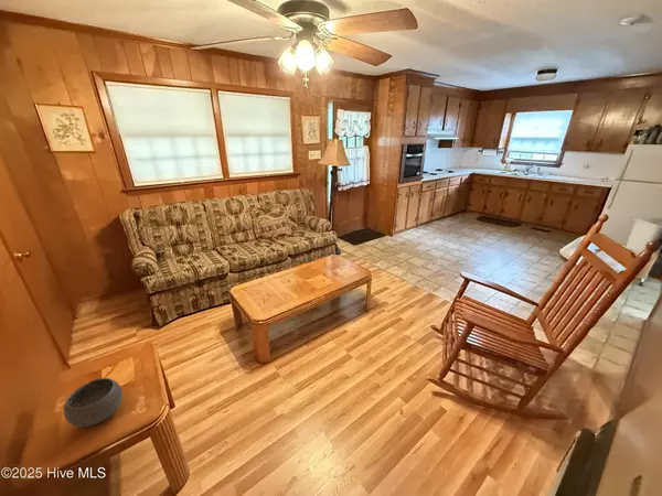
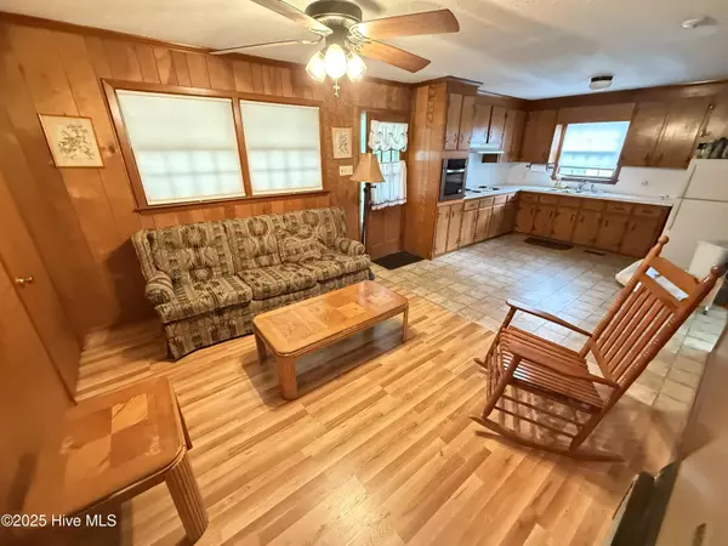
- bowl (95, 403)
